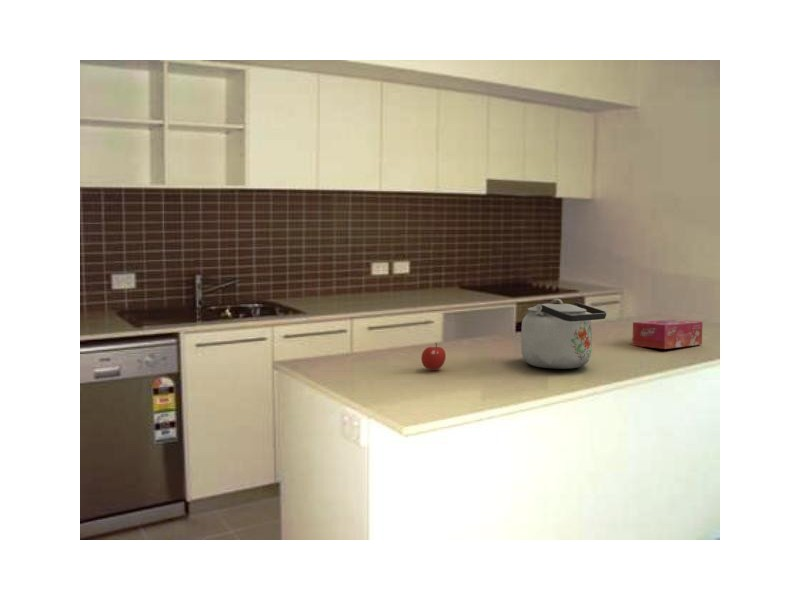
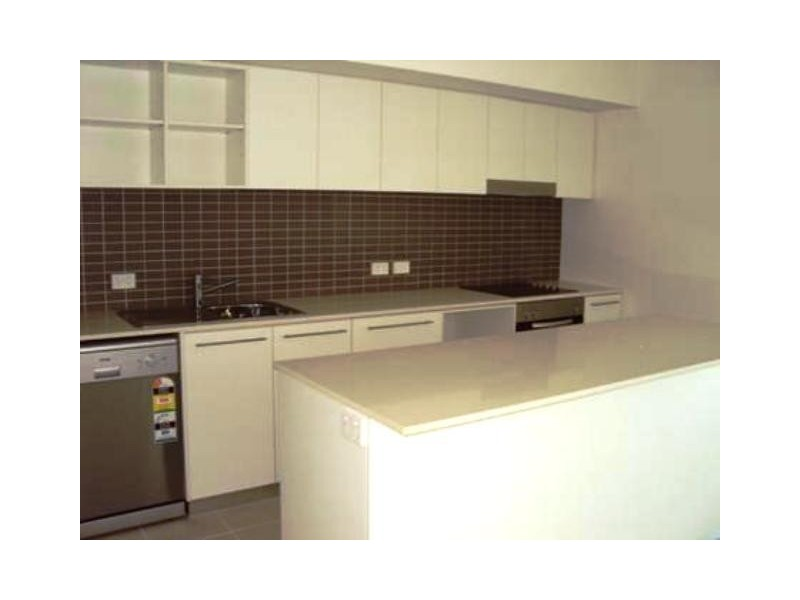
- kettle (563, 332)
- fruit (433, 356)
- tissue box (667, 333)
